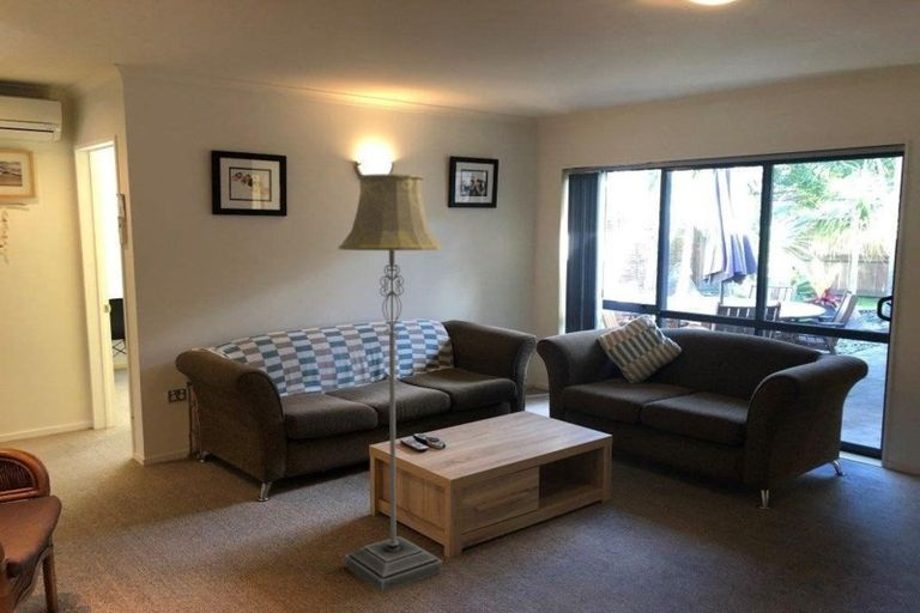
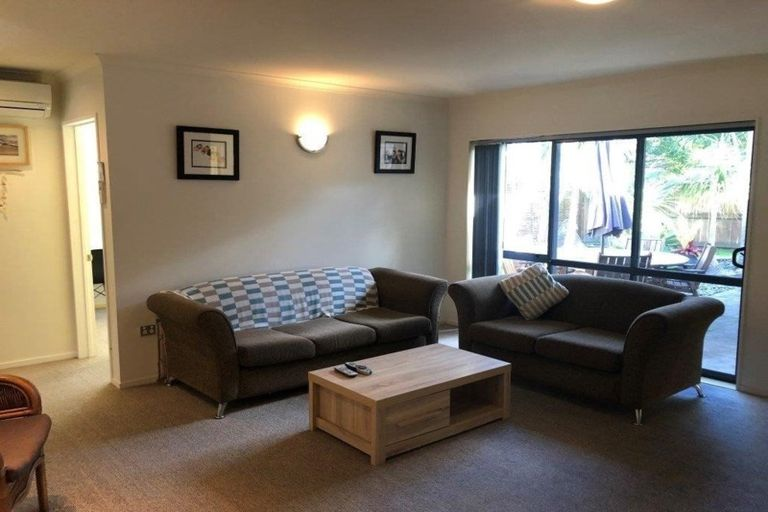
- floor lamp (392, 377)
